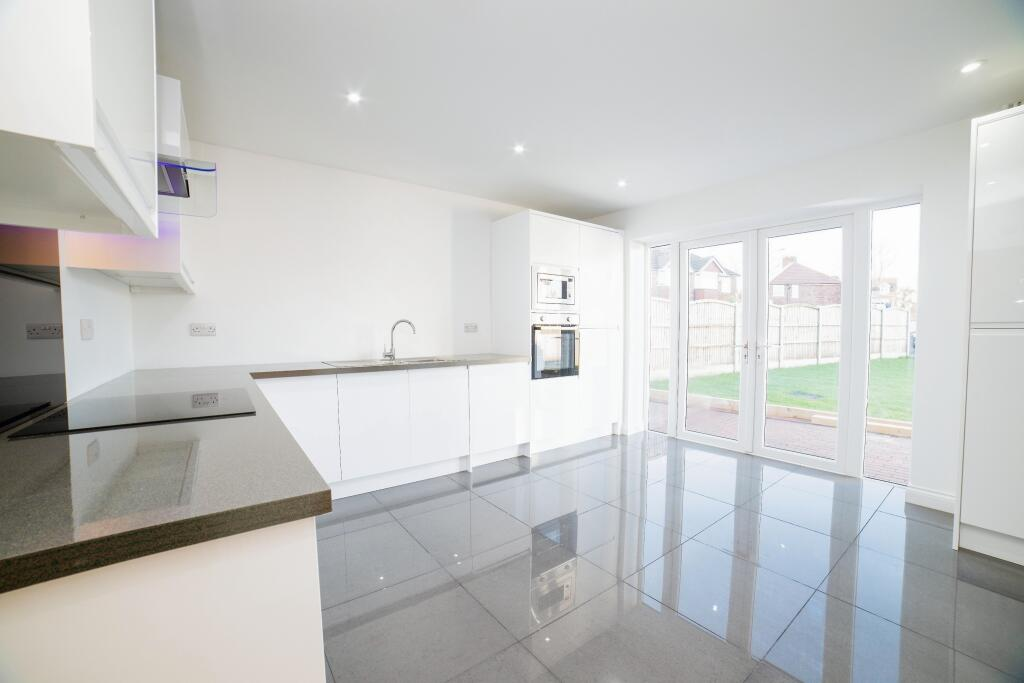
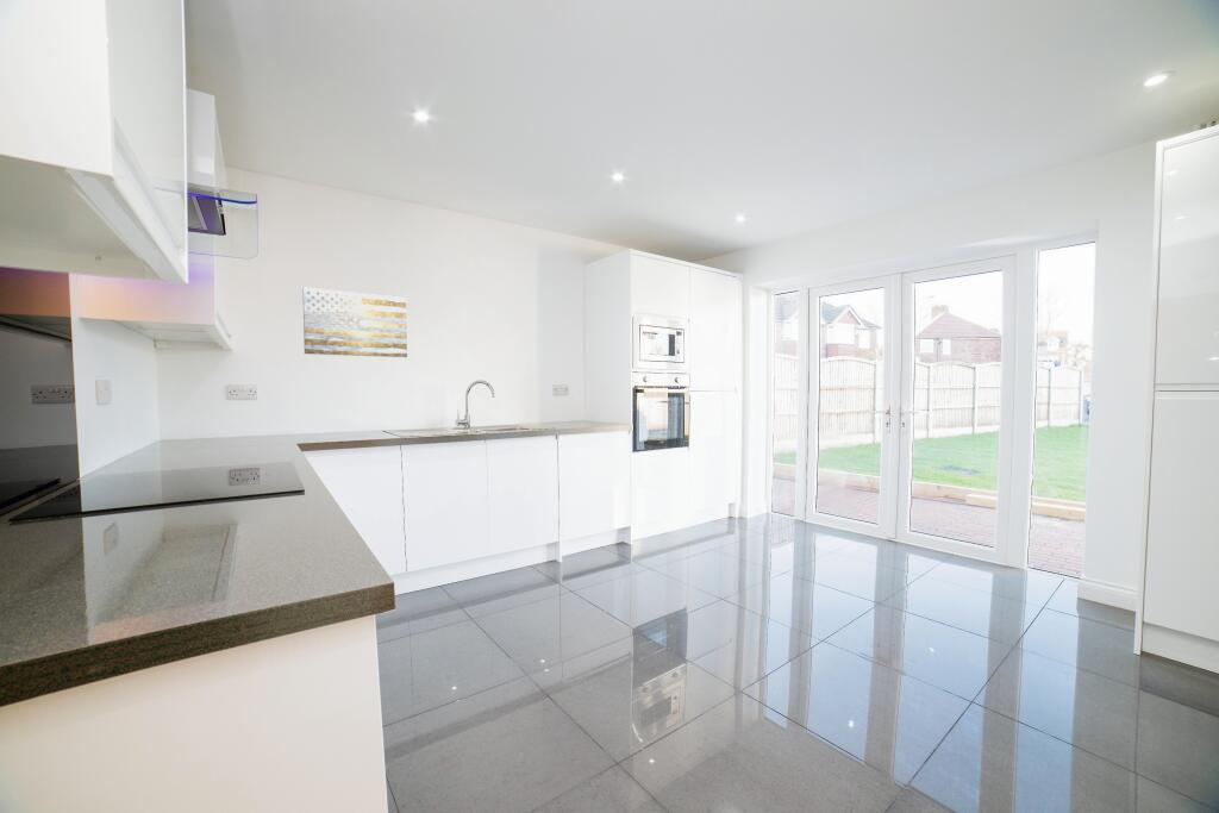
+ wall art (357, 324)
